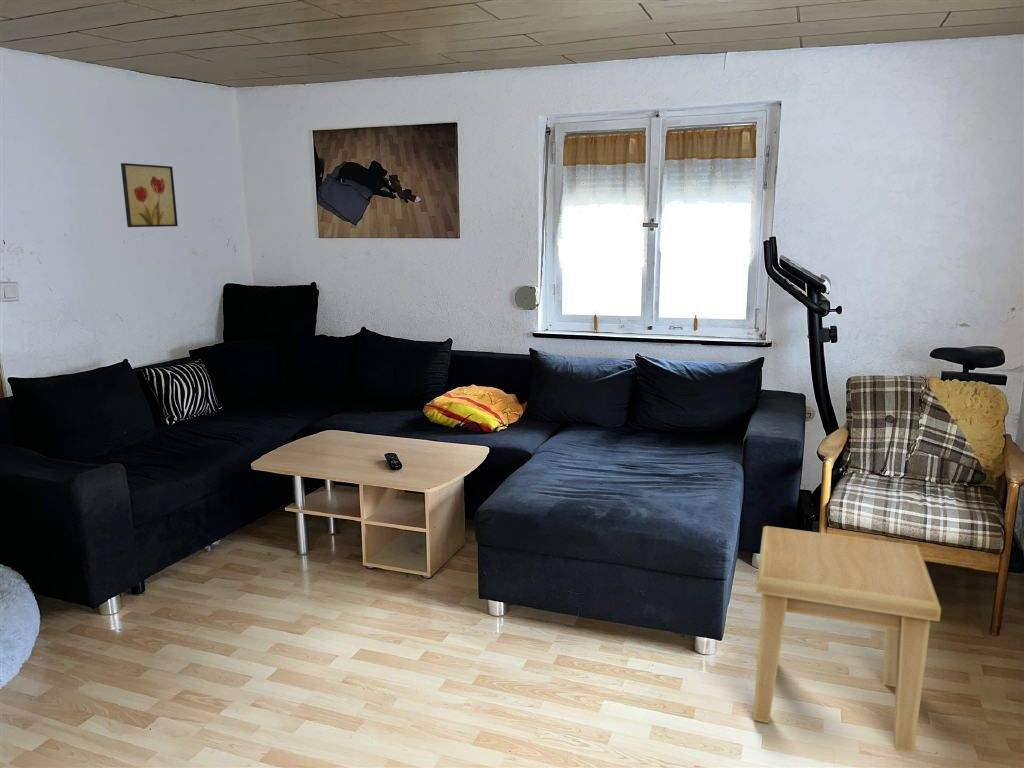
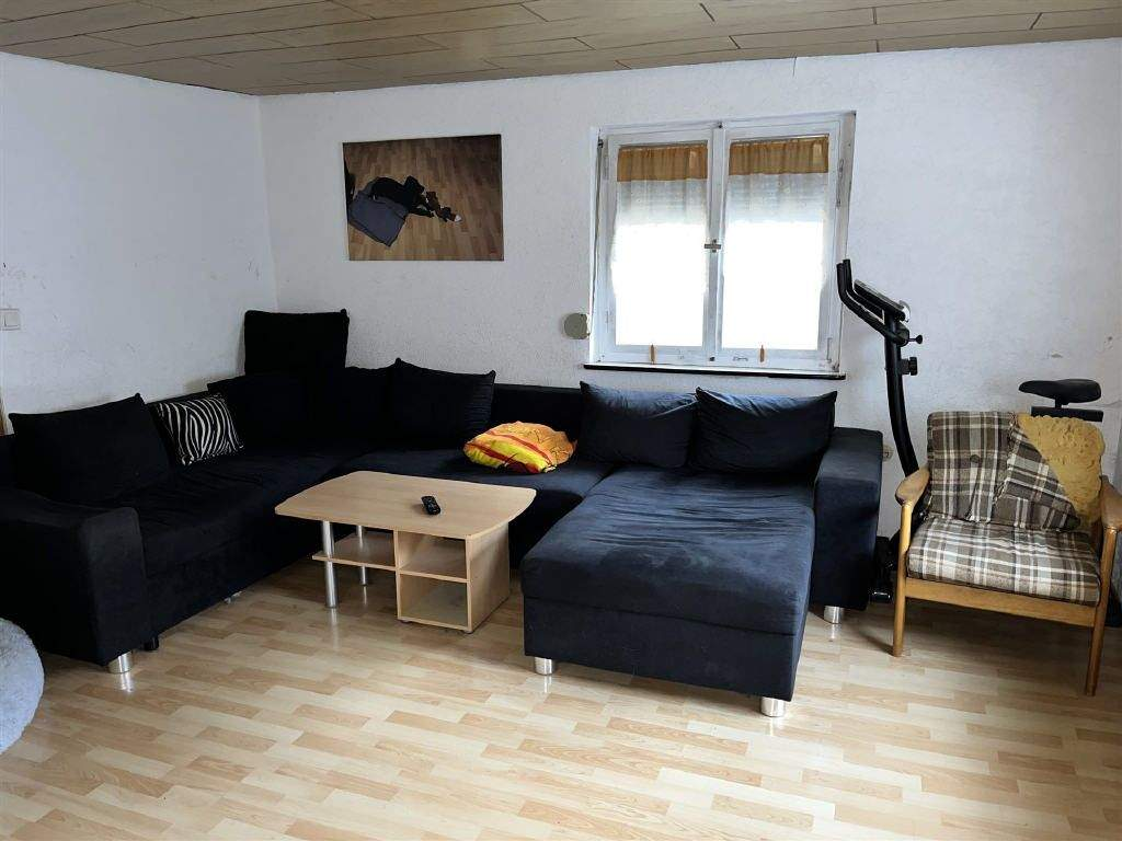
- side table (835, 619)
- wall art (149, 196)
